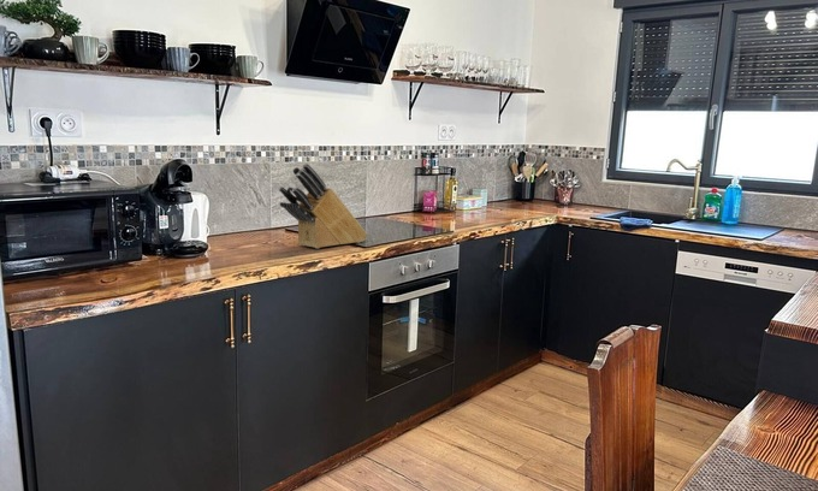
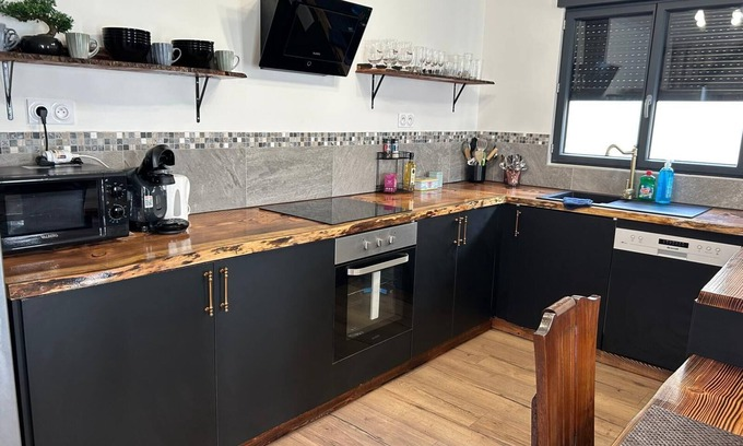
- knife block (324, 203)
